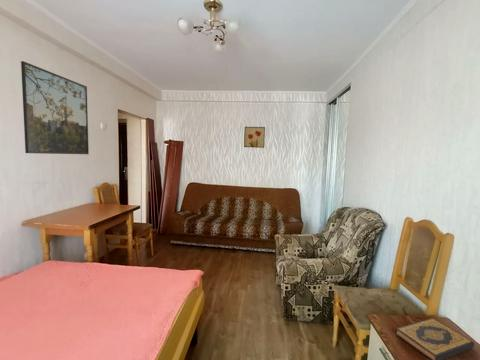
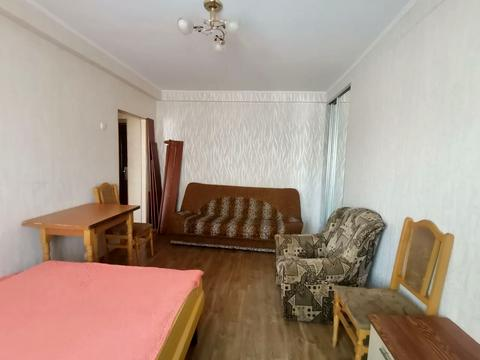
- wall art (254, 137)
- hardback book (433, 338)
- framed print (60, 115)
